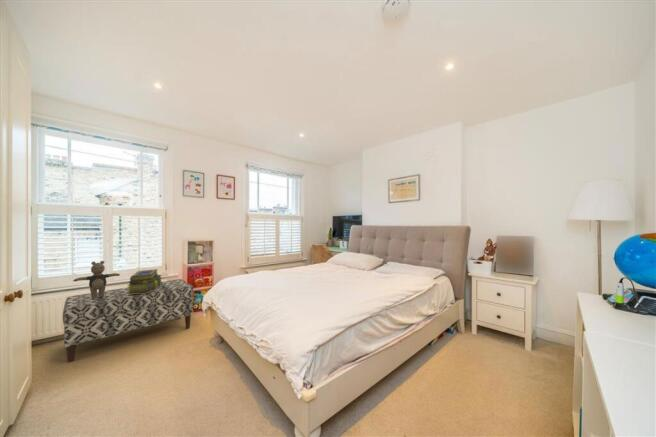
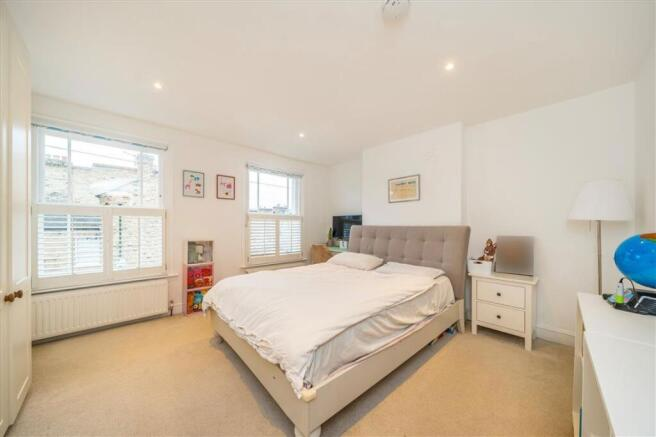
- bench (134, 313)
- stack of books (145, 281)
- teddy bear (97, 278)
